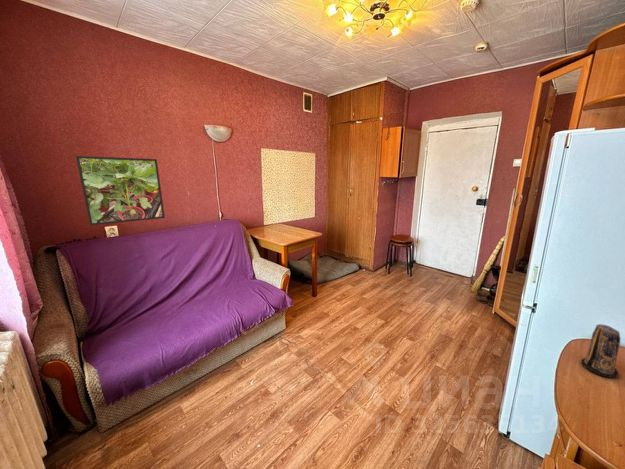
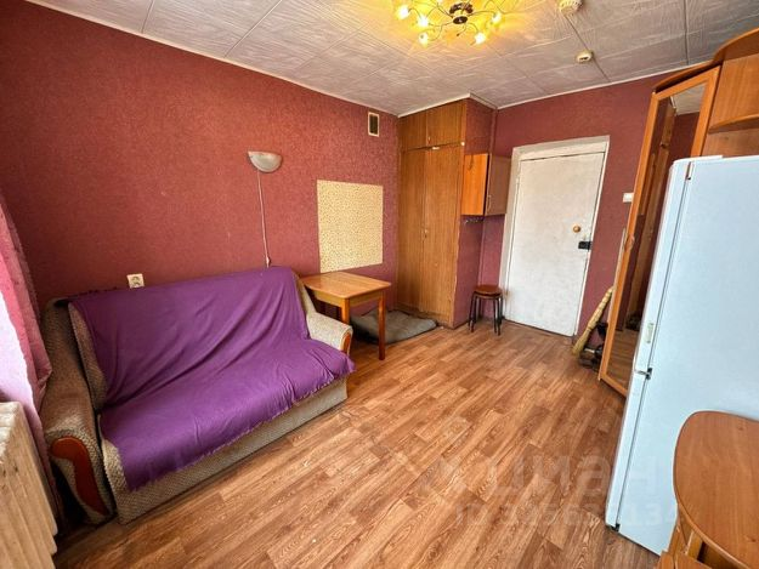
- candle (604, 349)
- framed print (125, 190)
